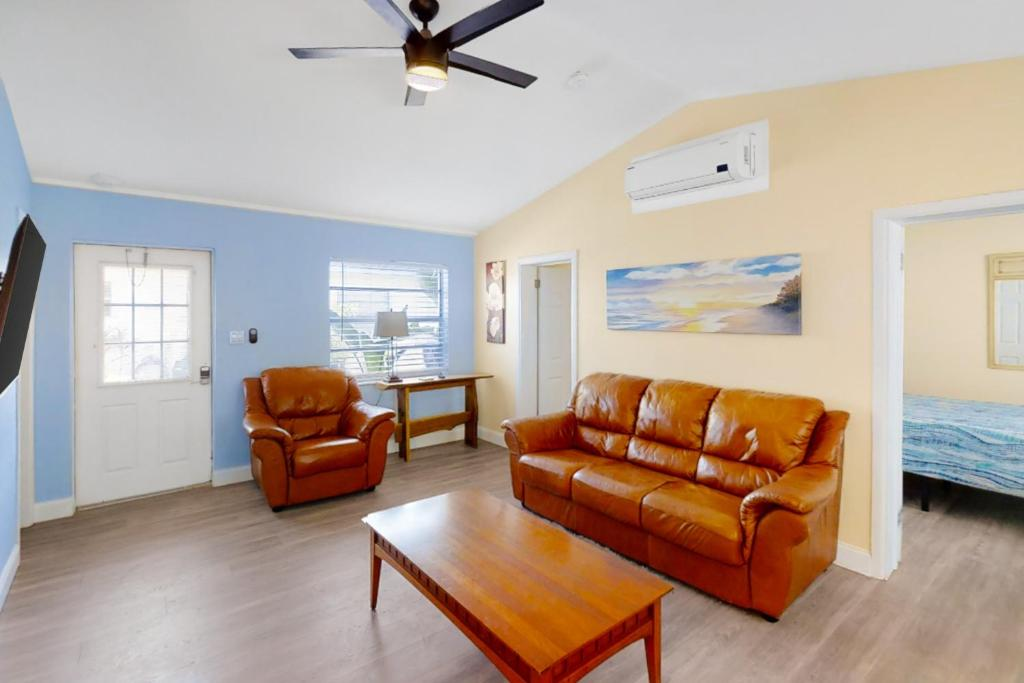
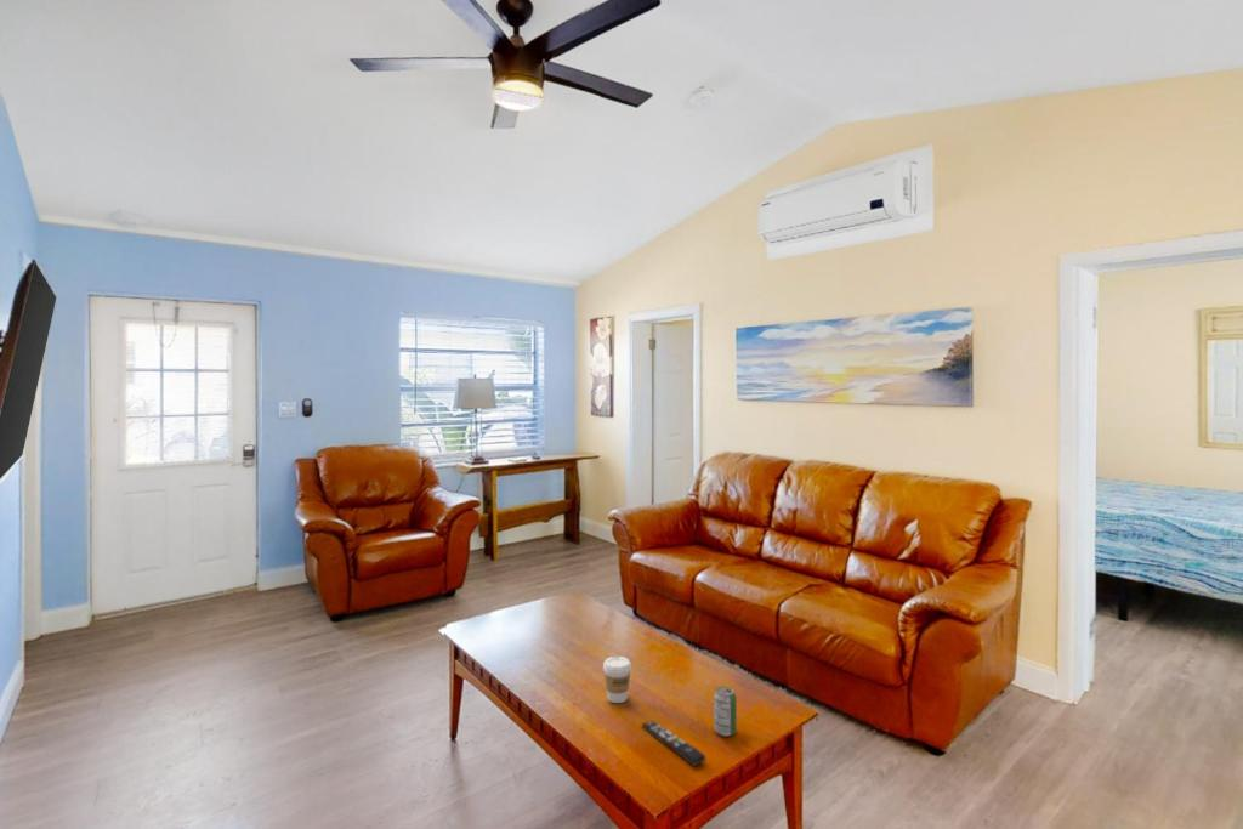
+ remote control (671, 740)
+ beverage can (725, 710)
+ coffee cup (617, 678)
